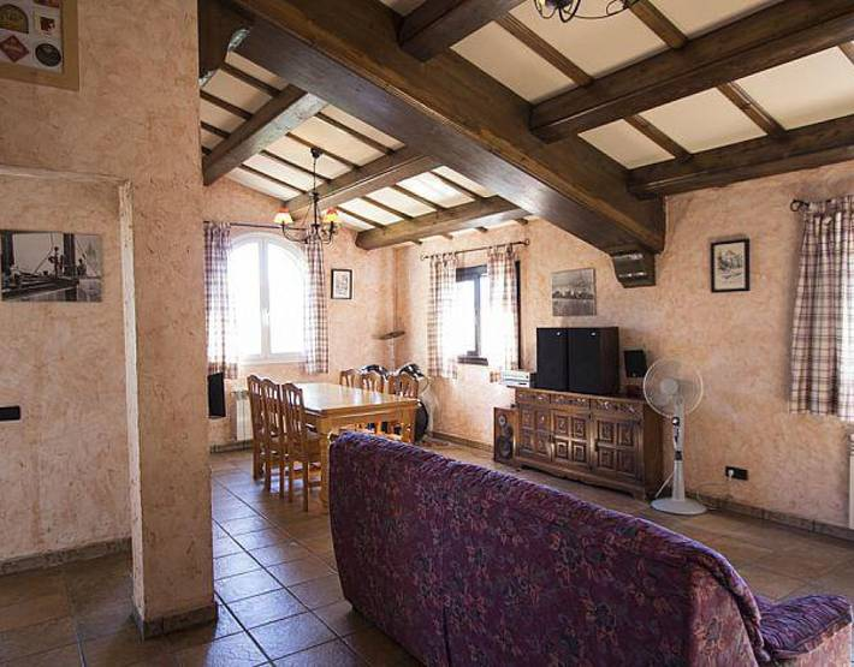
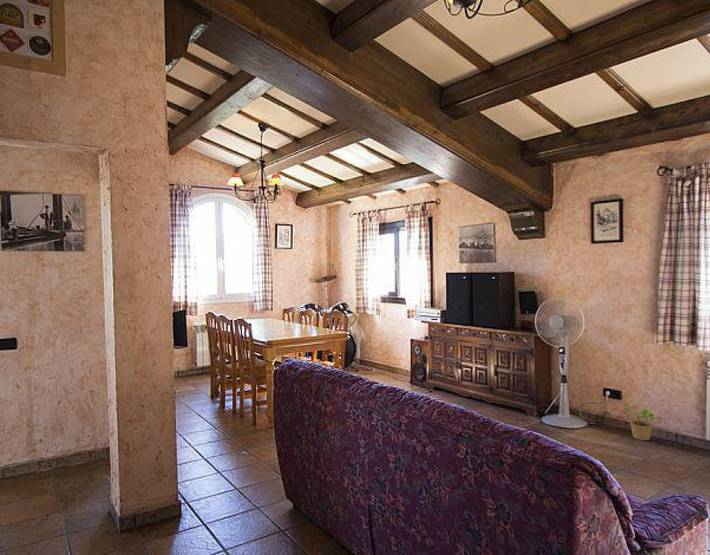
+ potted plant (639, 420)
